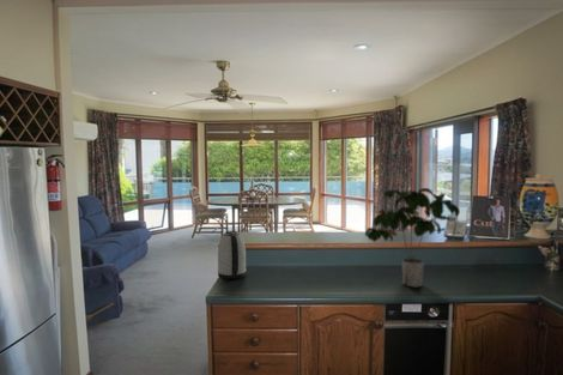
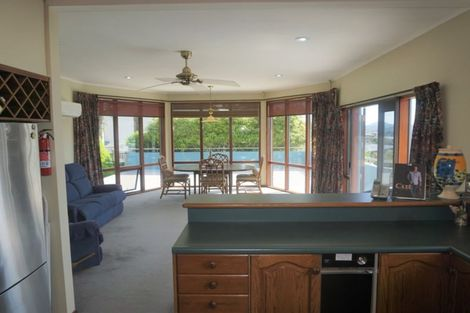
- potted plant (411, 235)
- kettle (232, 254)
